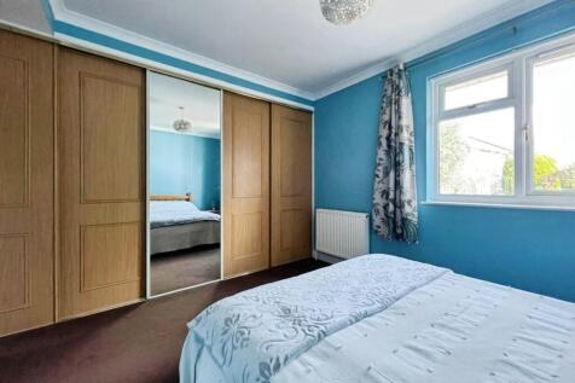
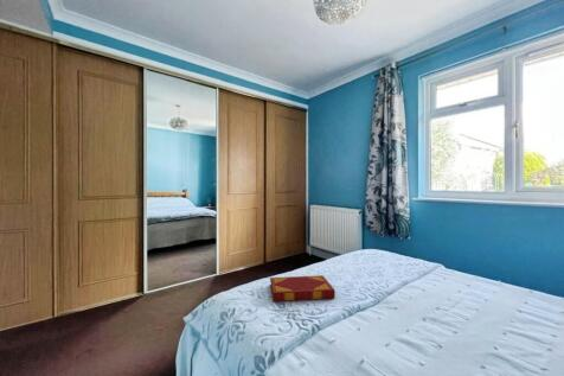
+ hardback book (300, 287)
